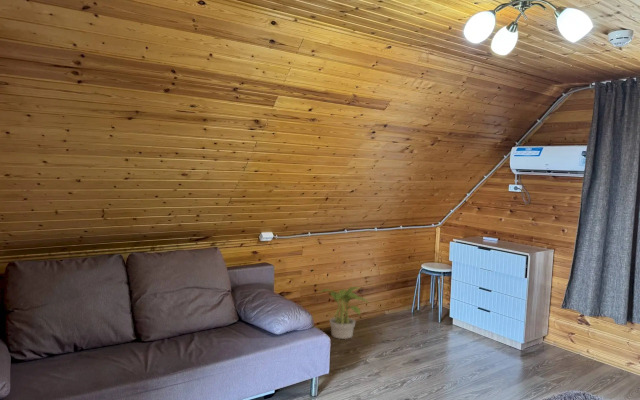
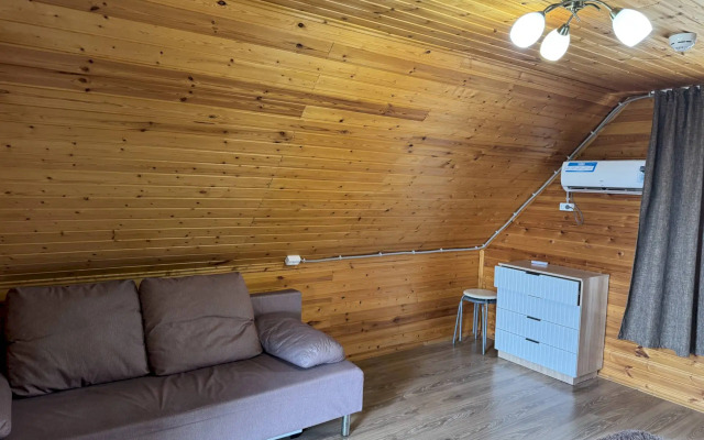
- potted plant (342, 311)
